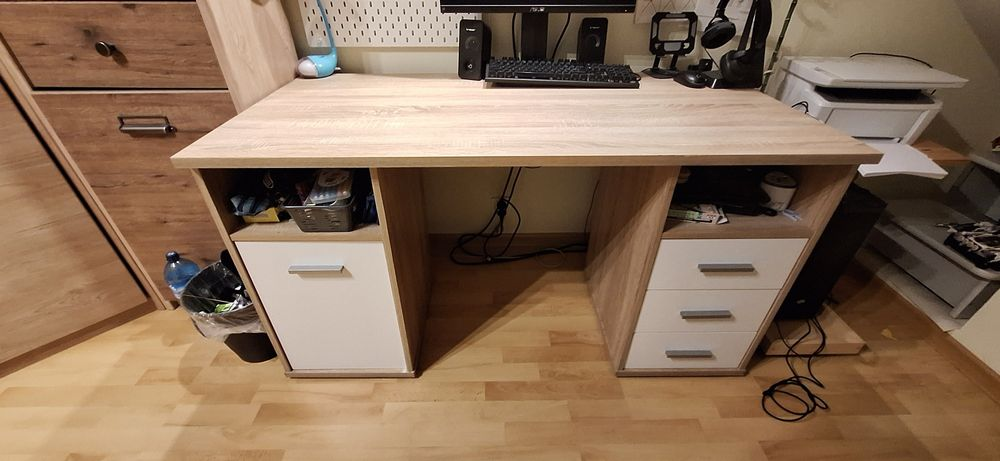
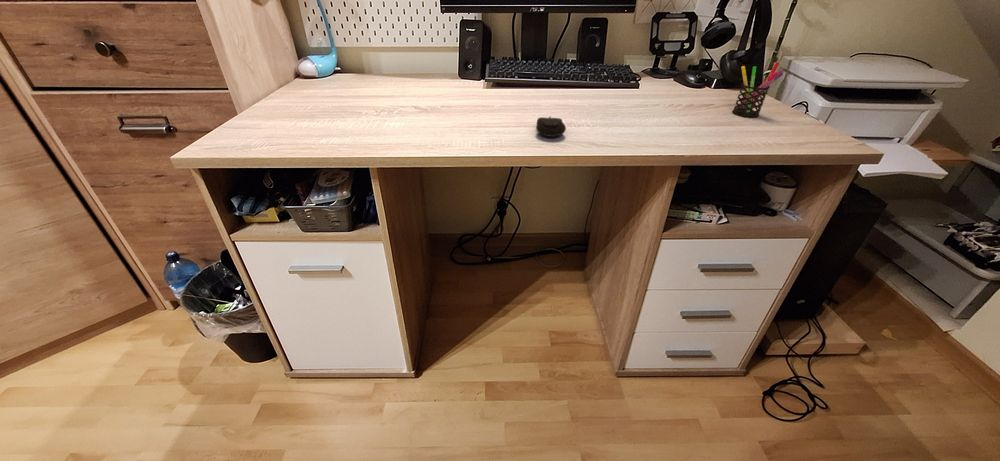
+ pen holder (754, 88)
+ computer mouse (550, 124)
